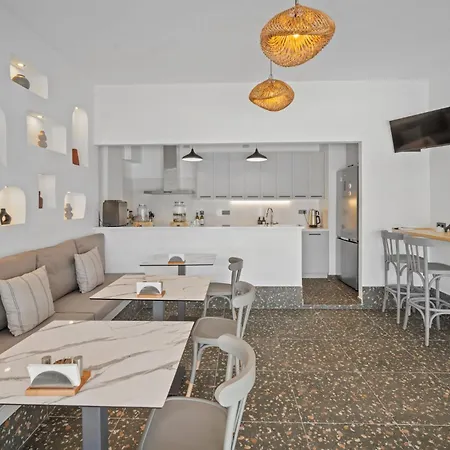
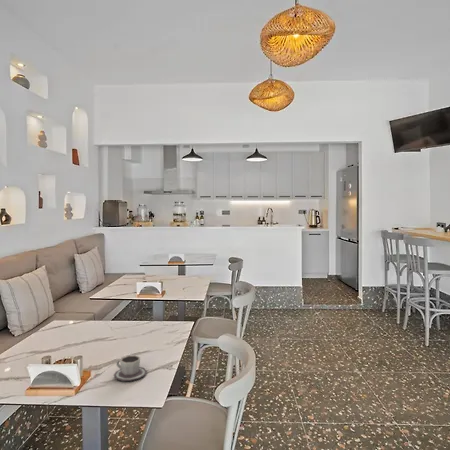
+ cup (130, 367)
